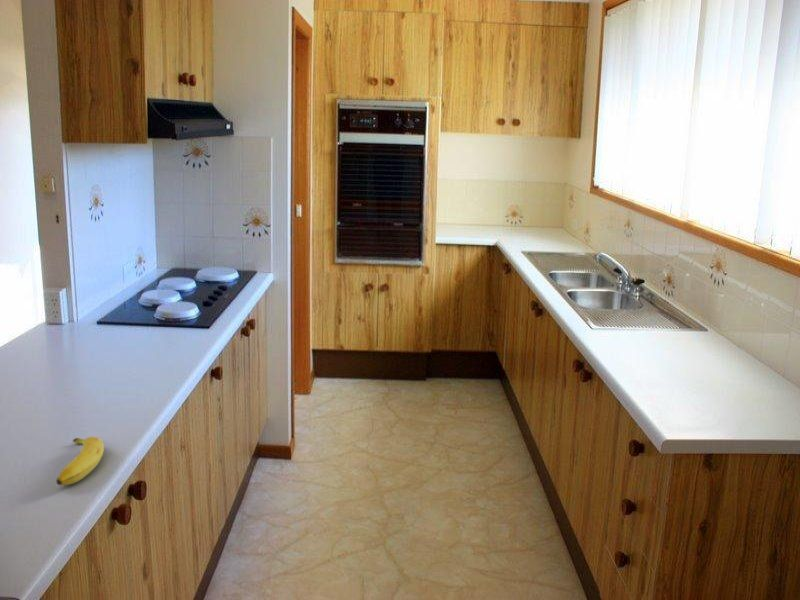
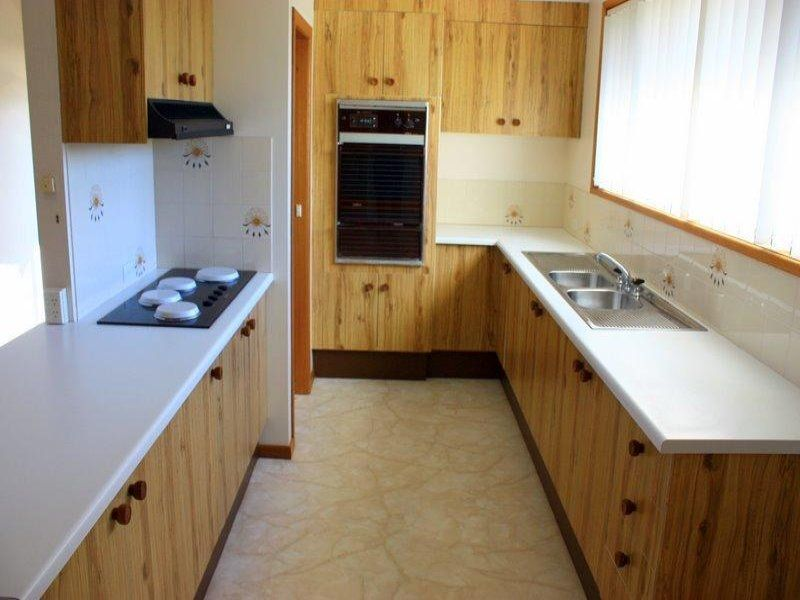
- fruit (83, 455)
